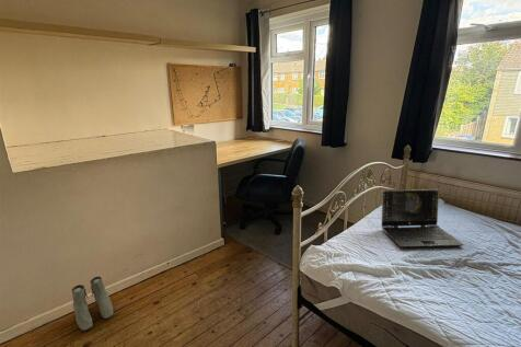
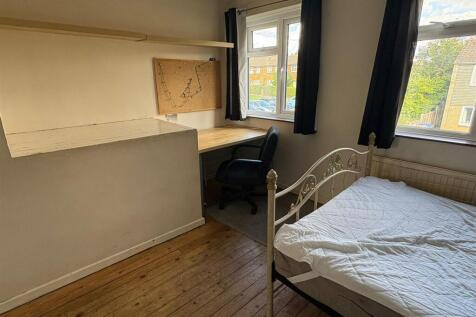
- boots (95, 300)
- laptop computer (420, 217)
